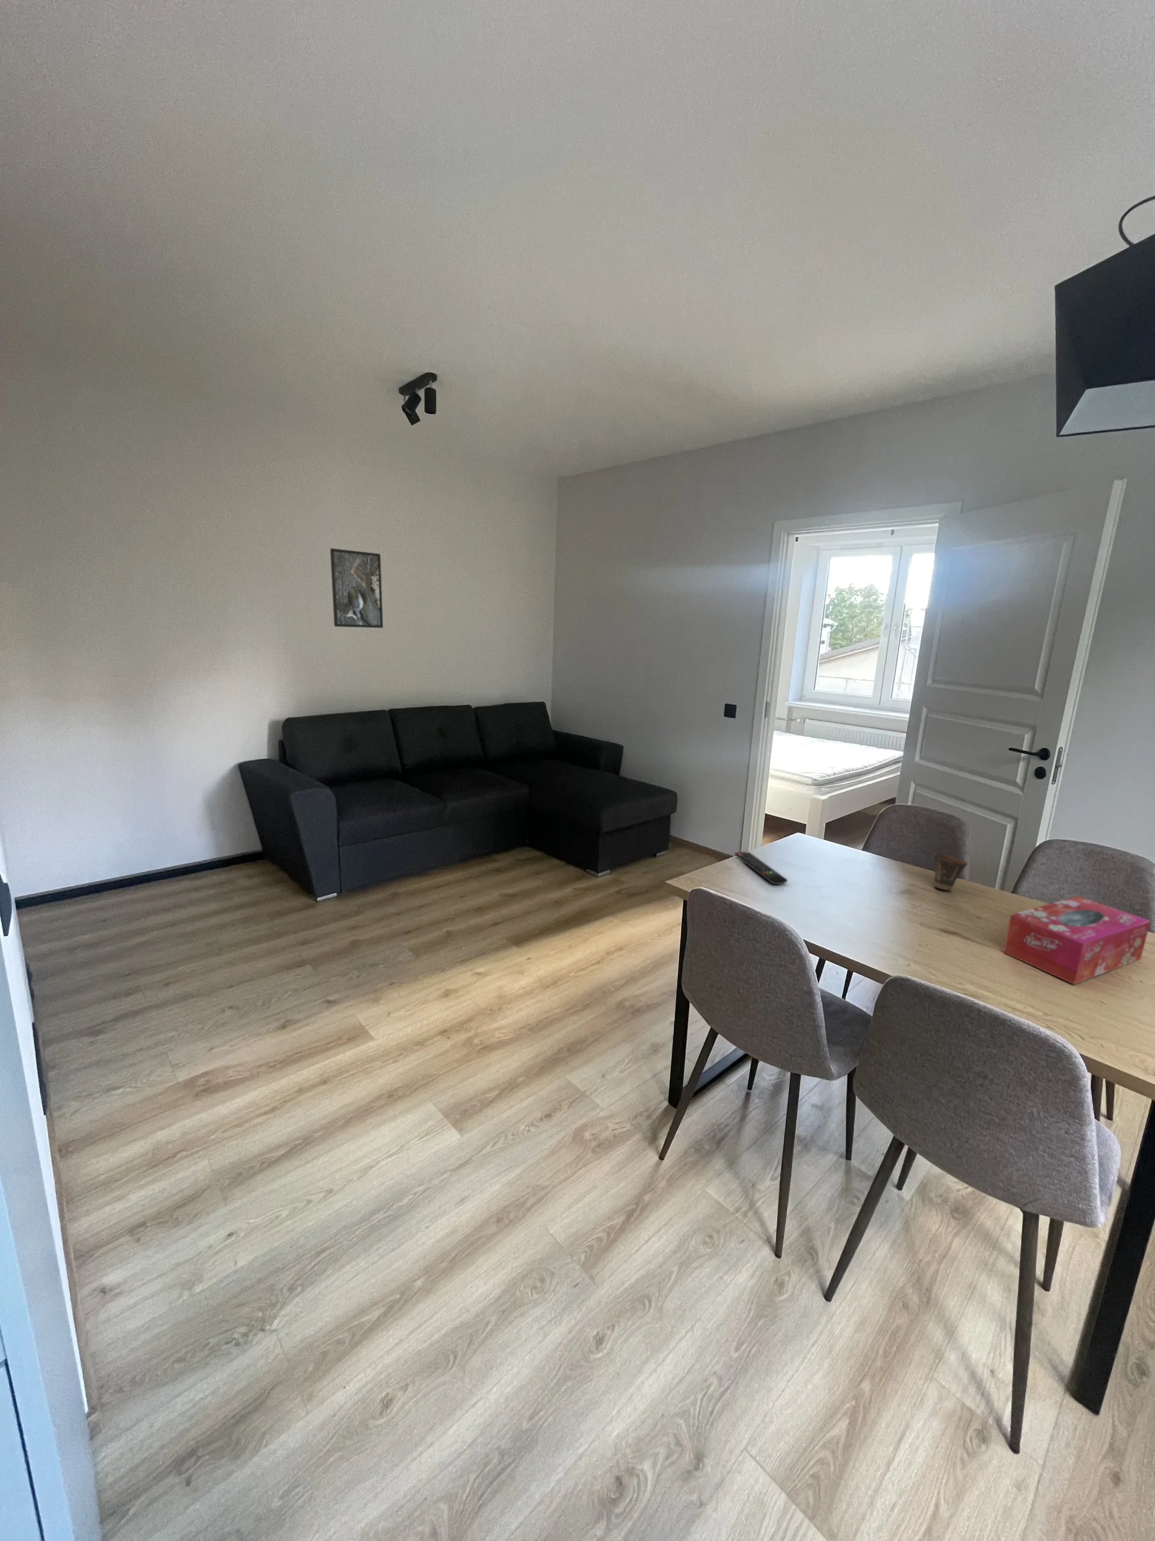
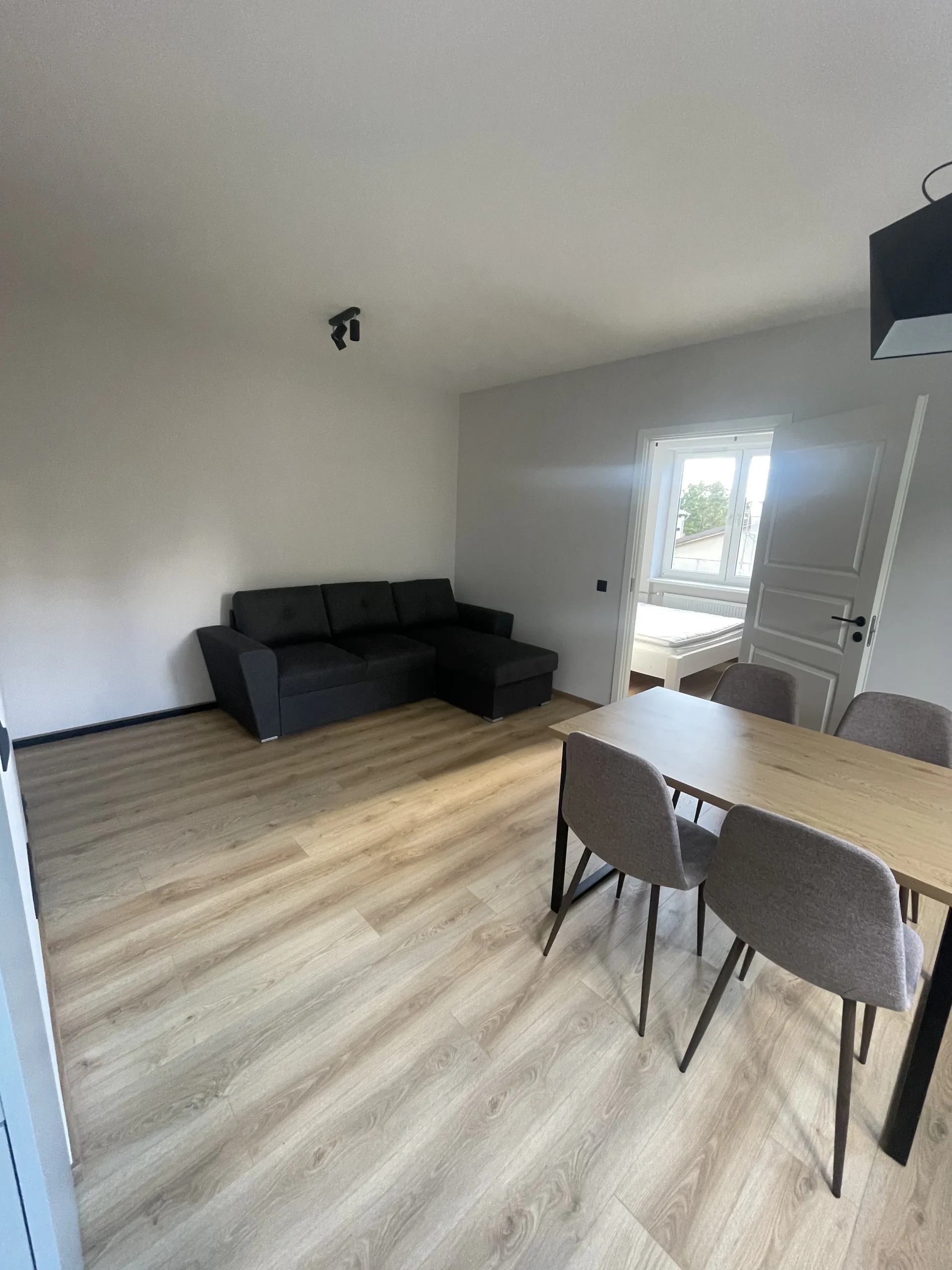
- cup (948, 872)
- tissue box (1076, 937)
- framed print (358, 590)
- remote control (758, 866)
